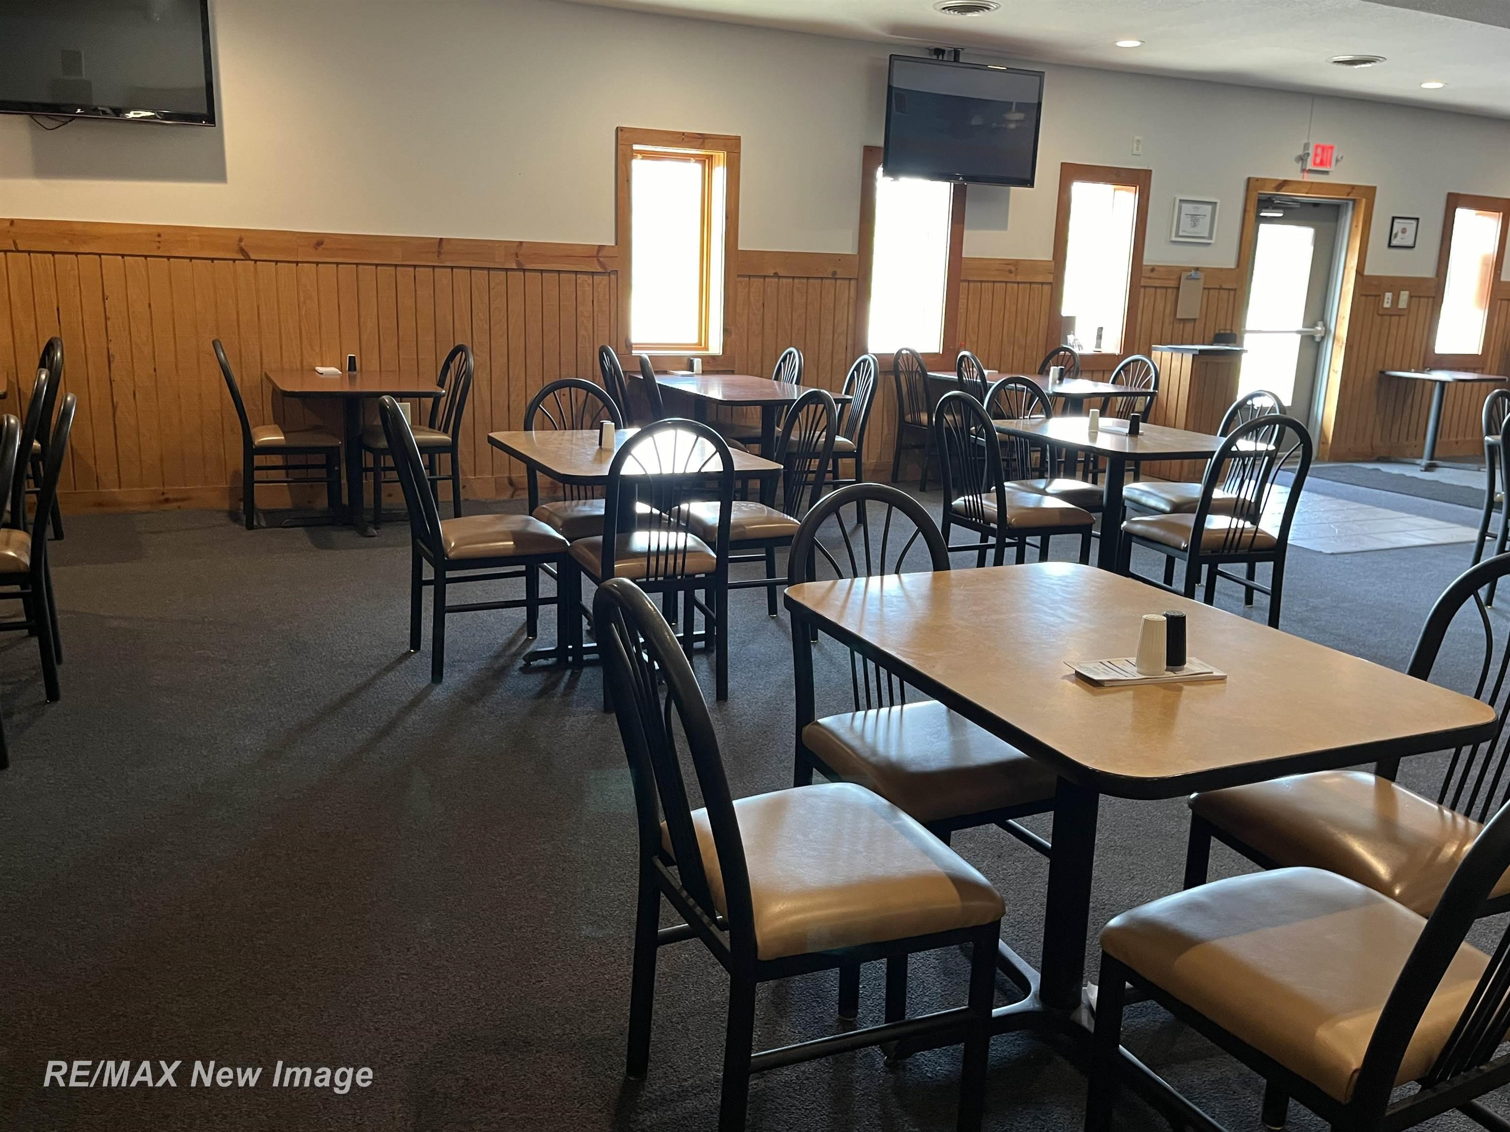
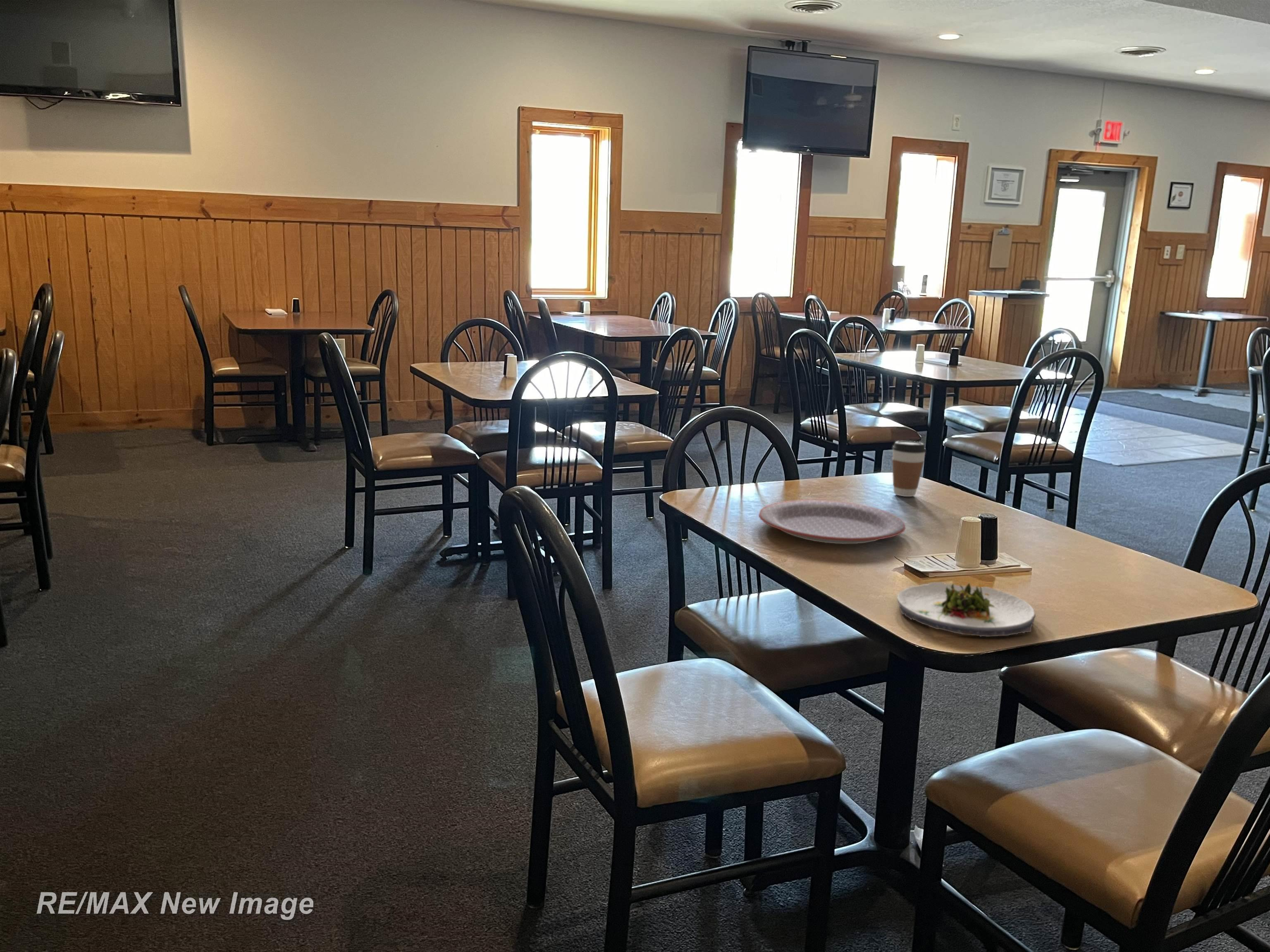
+ coffee cup (907, 468)
+ plate (831, 524)
+ salad plate (965, 600)
